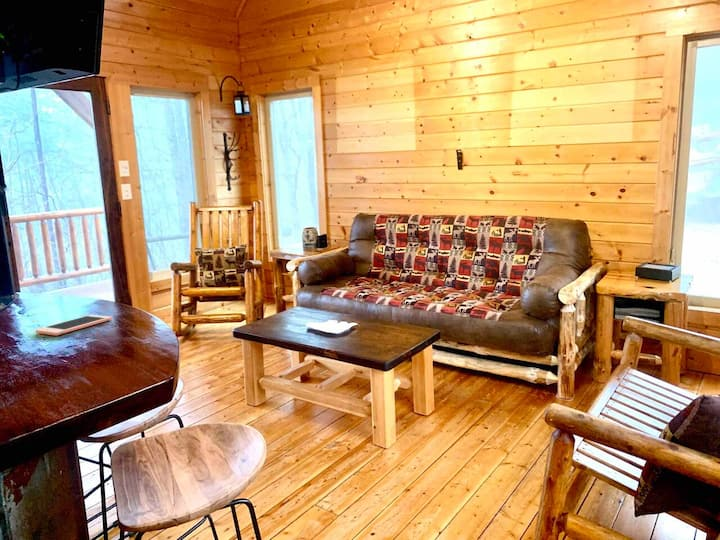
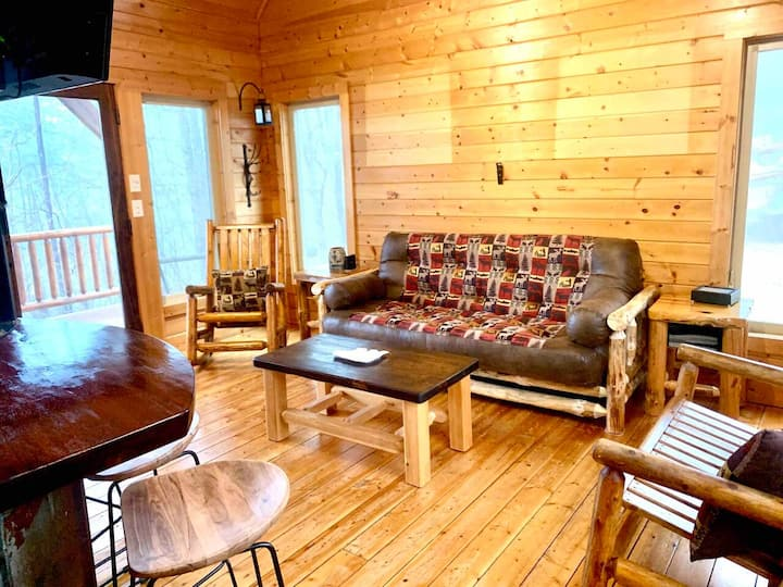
- cell phone (75, 324)
